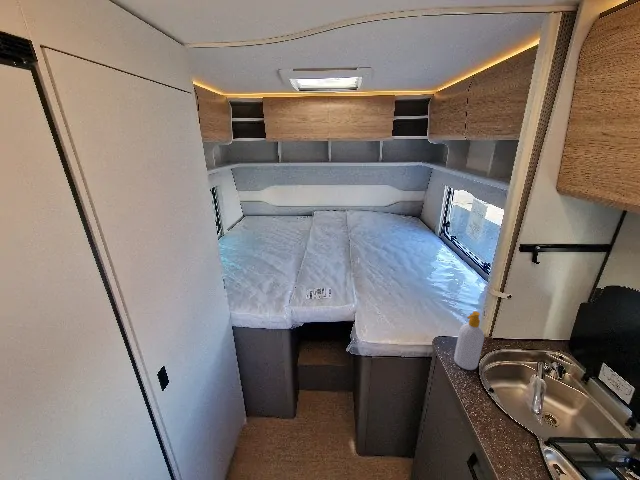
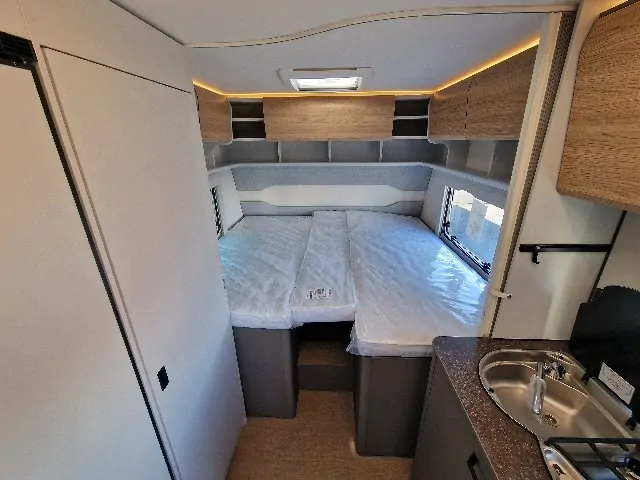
- soap bottle (470, 338)
